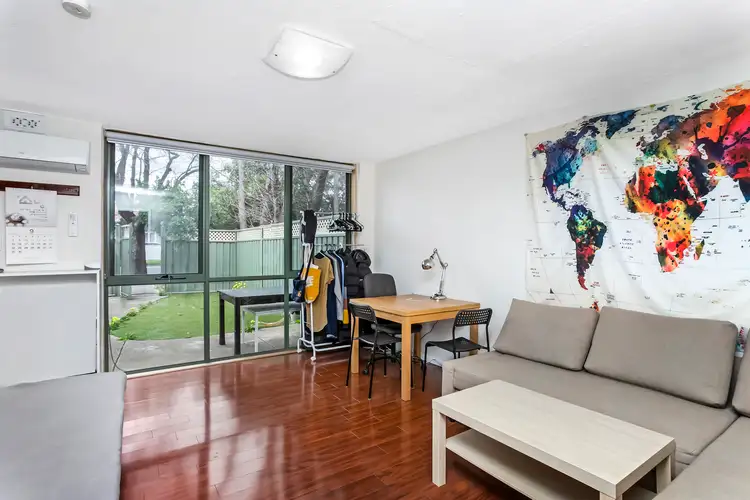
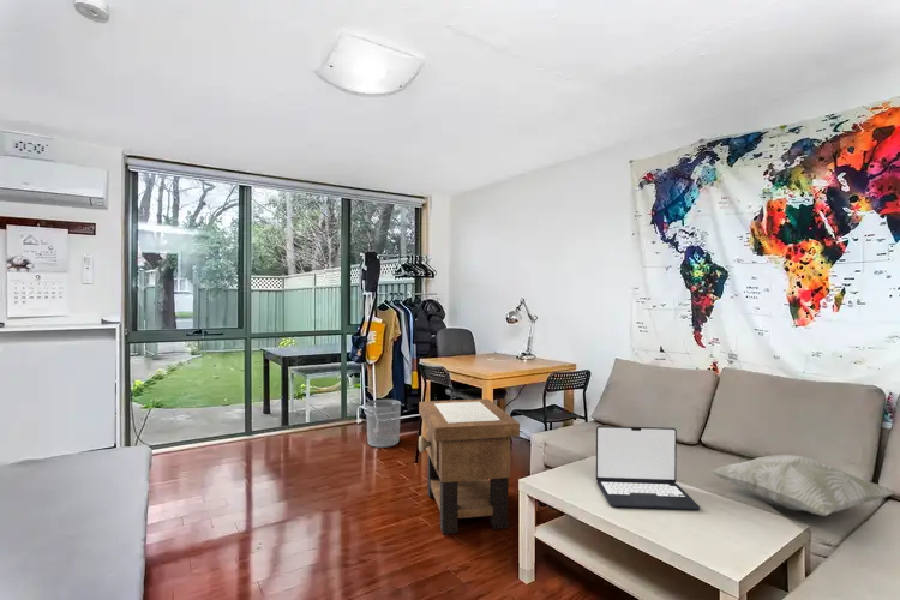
+ waste bin (384, 422)
+ side table (461, 460)
+ decorative pillow (797, 481)
+ laptop (644, 464)
